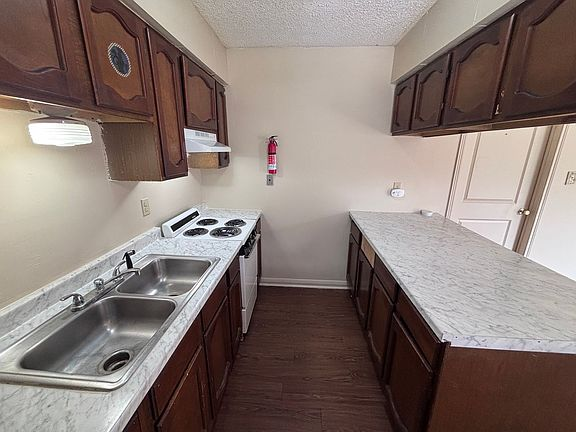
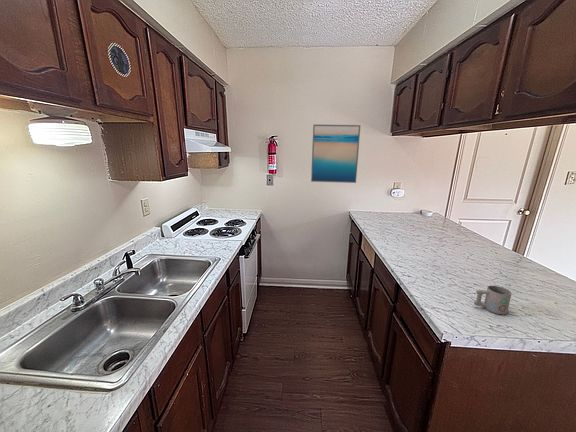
+ mug (491, 299)
+ wall art (334, 154)
